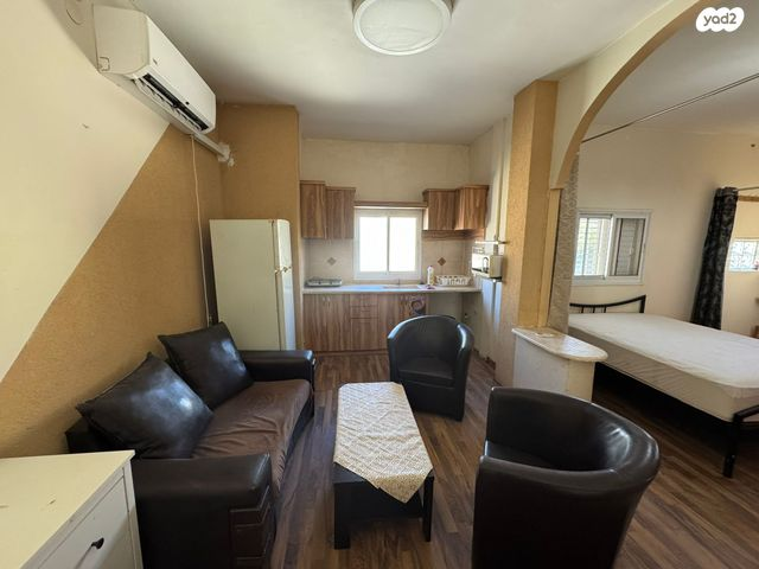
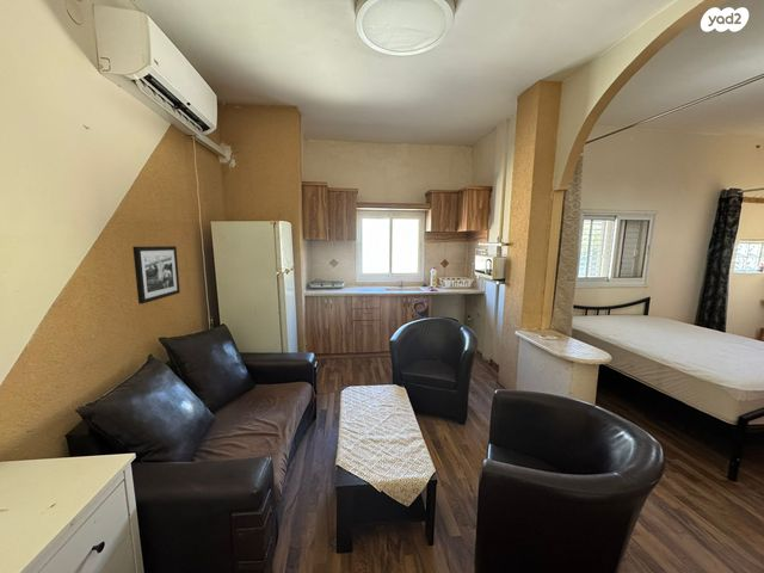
+ picture frame (159, 272)
